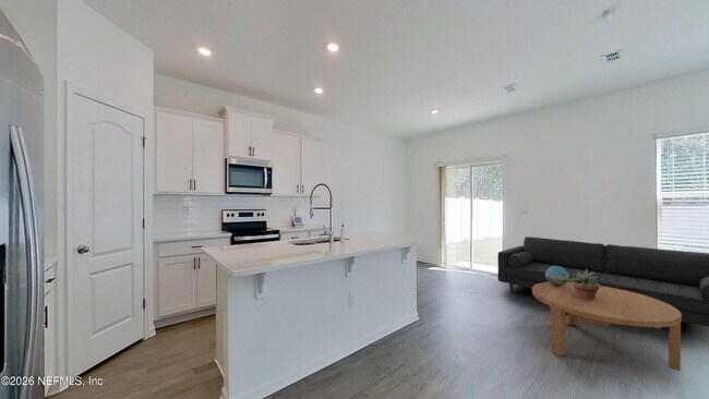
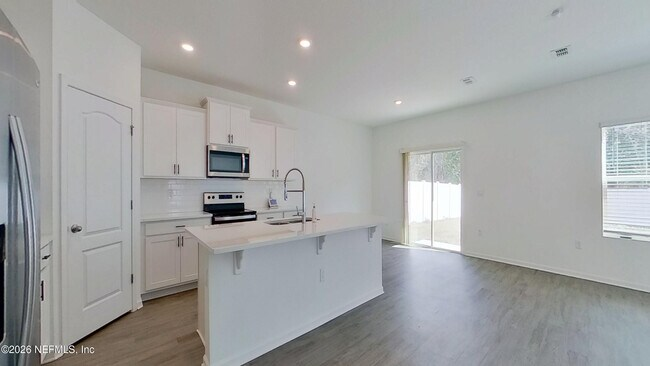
- decorative sphere (556, 275)
- sofa (601, 276)
- coffee table (597, 322)
- potted plant (586, 283)
